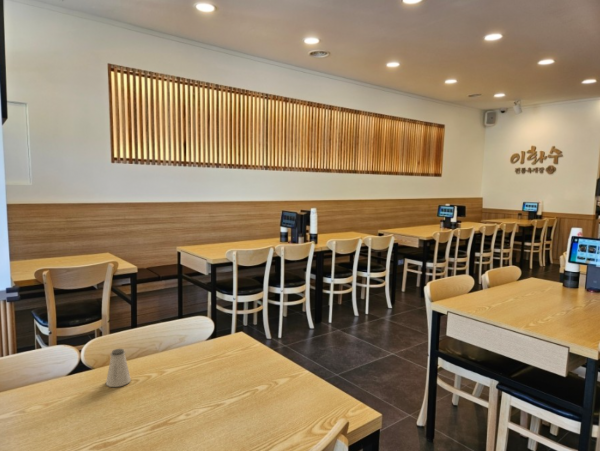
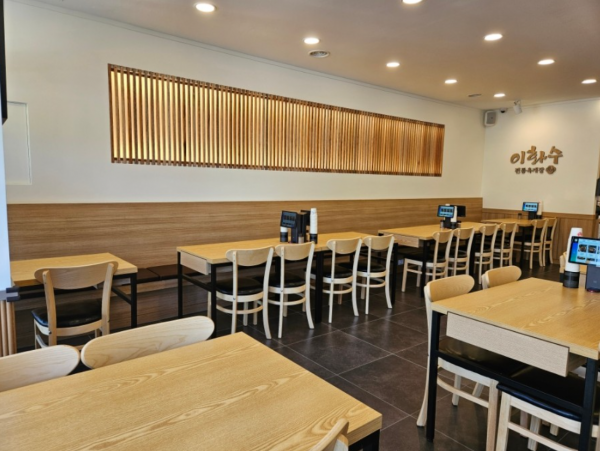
- saltshaker (118, 366)
